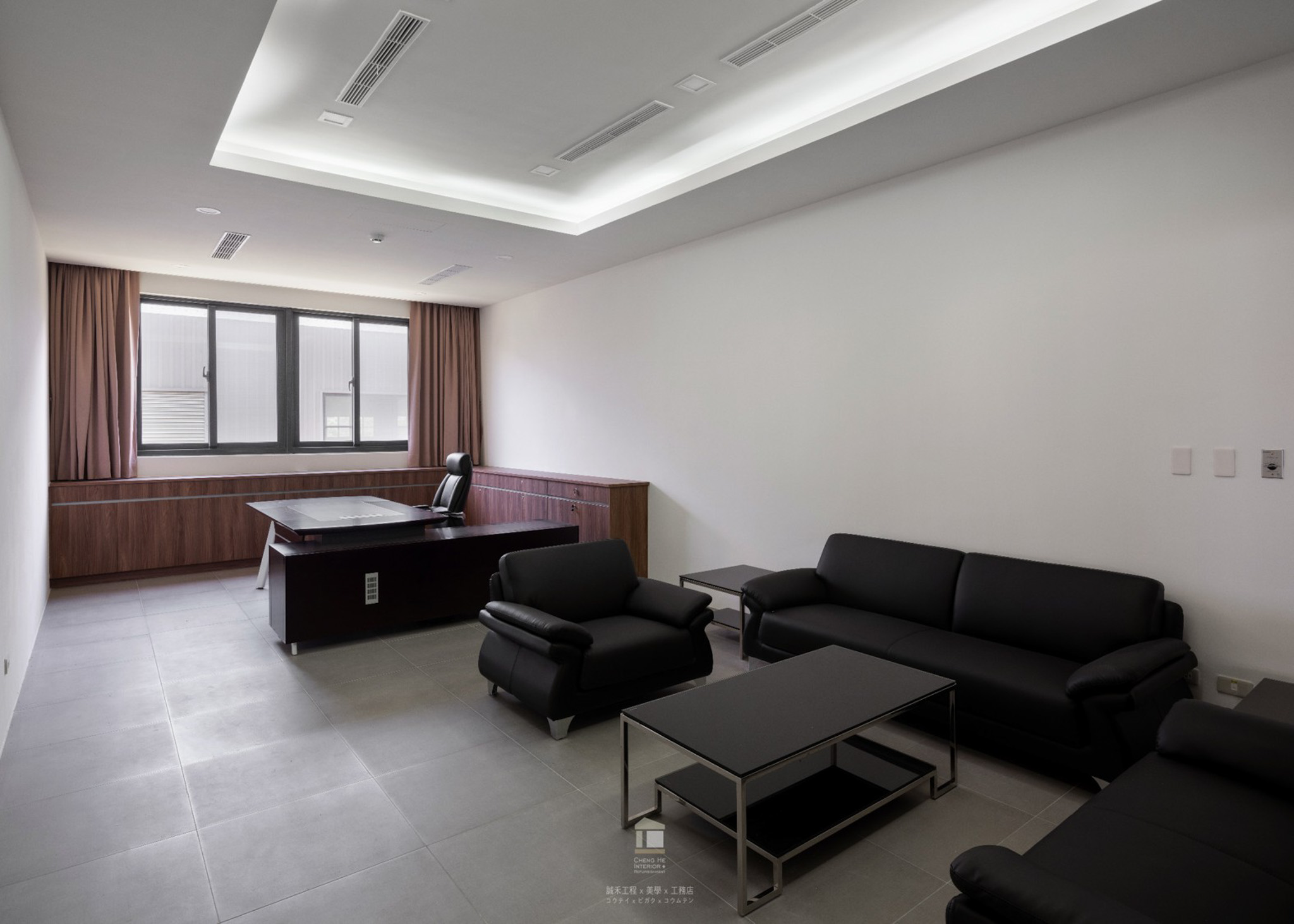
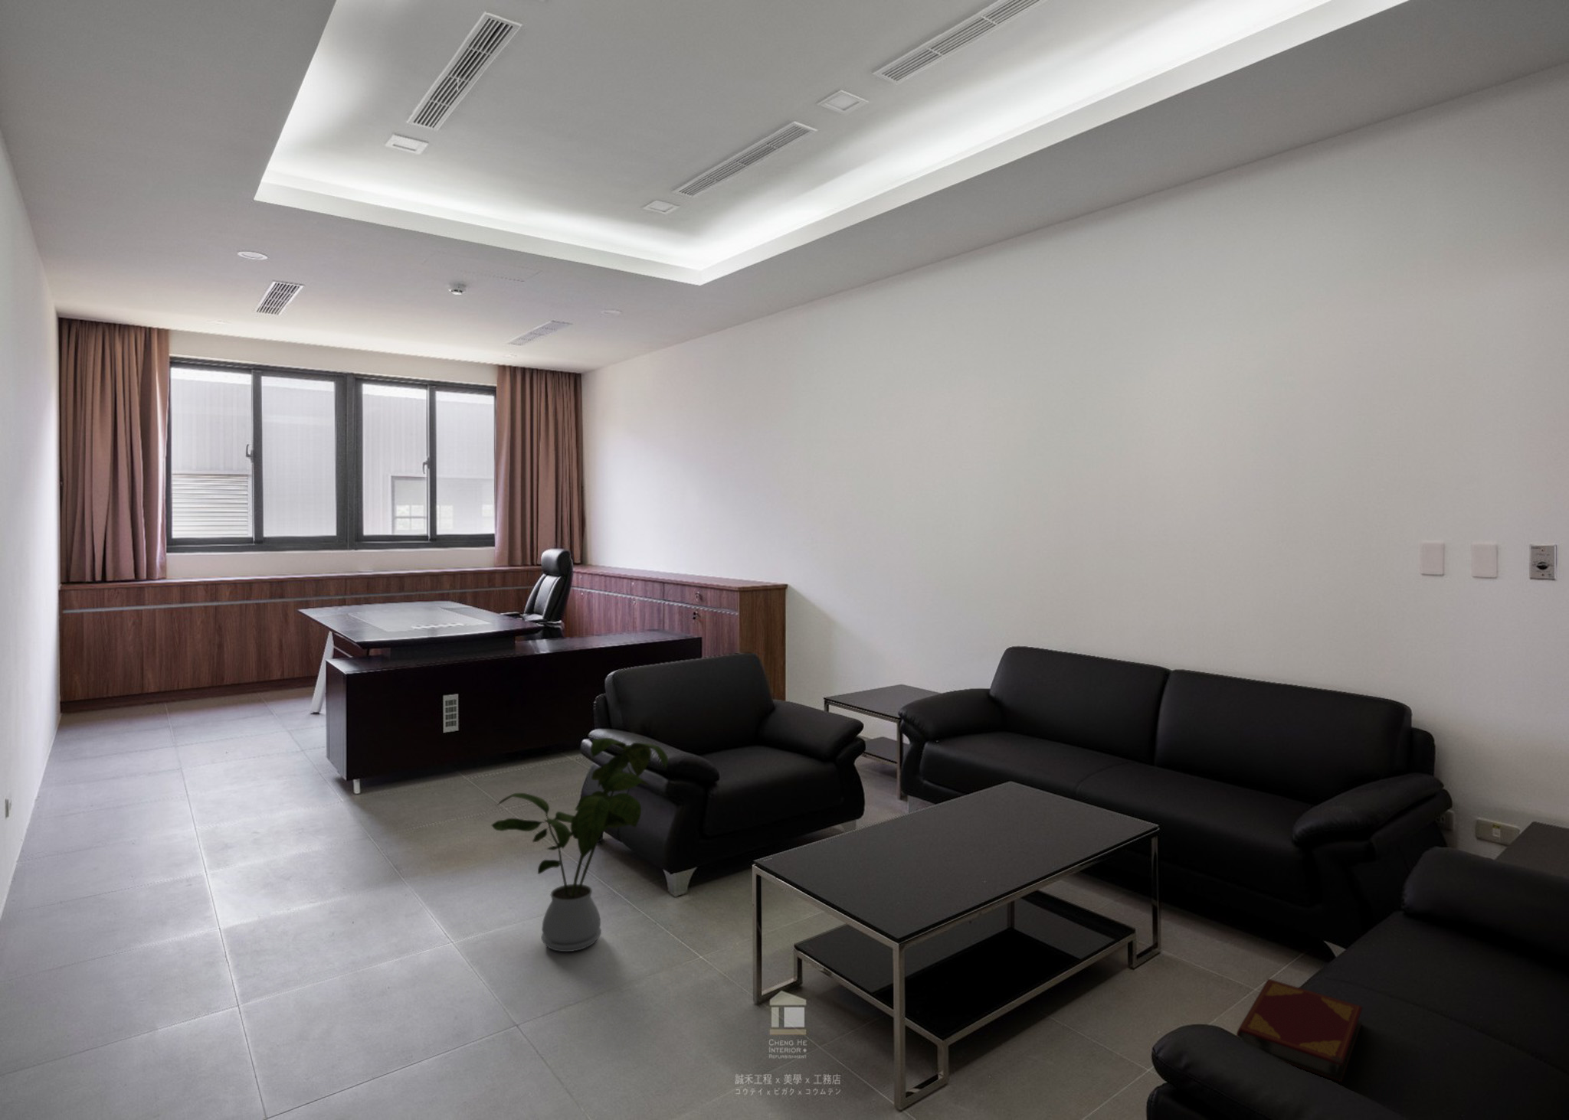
+ hardback book (1300, 1025)
+ house plant (593, 833)
